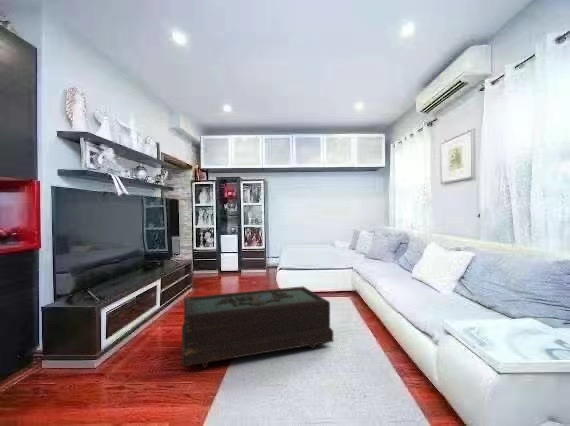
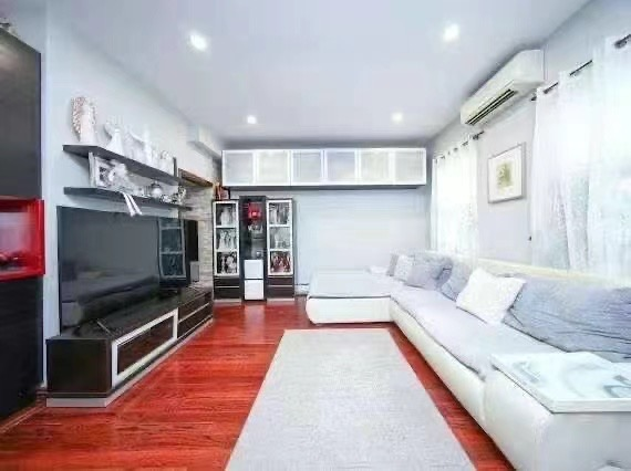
- coffee table (255, 321)
